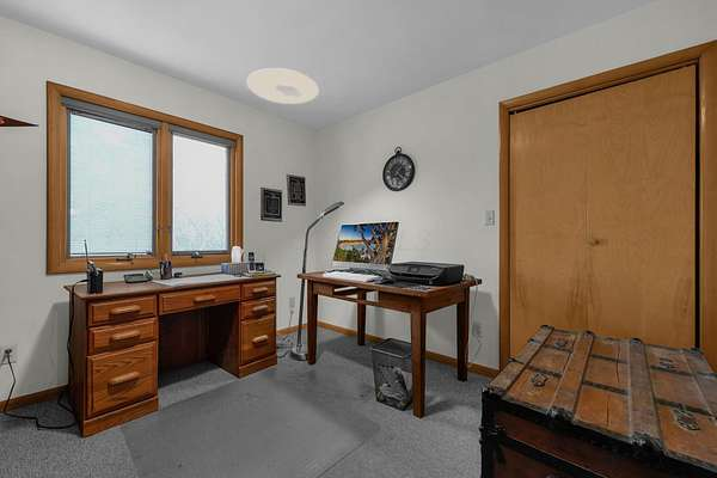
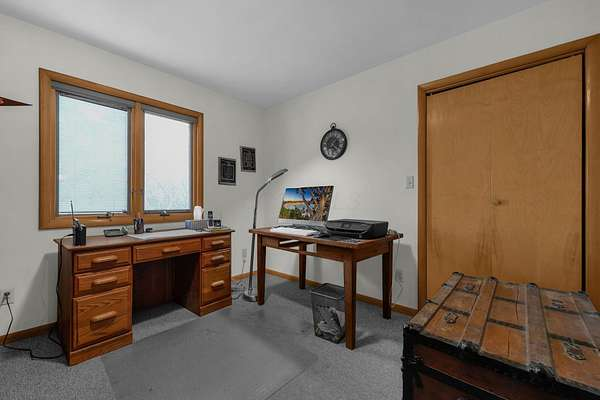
- ceiling light (283, 85)
